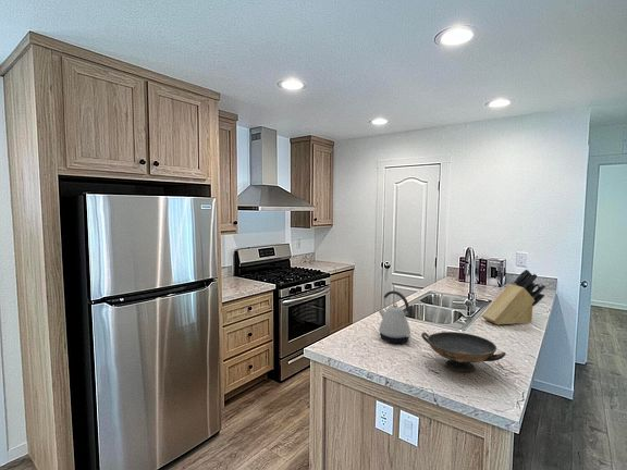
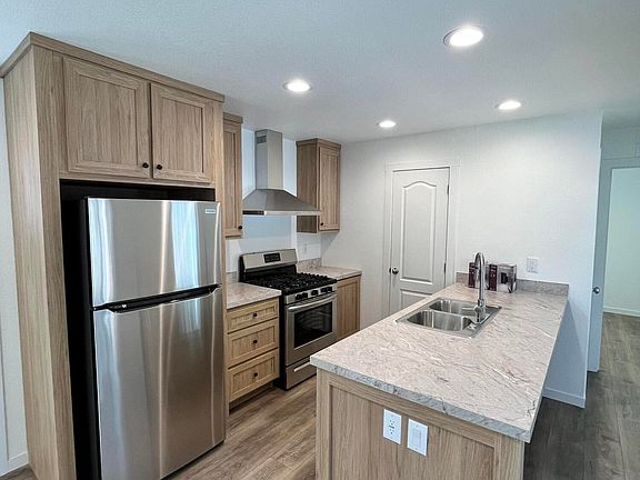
- knife block (514, 296)
- decorative bowl (459, 354)
- kettle (393, 314)
